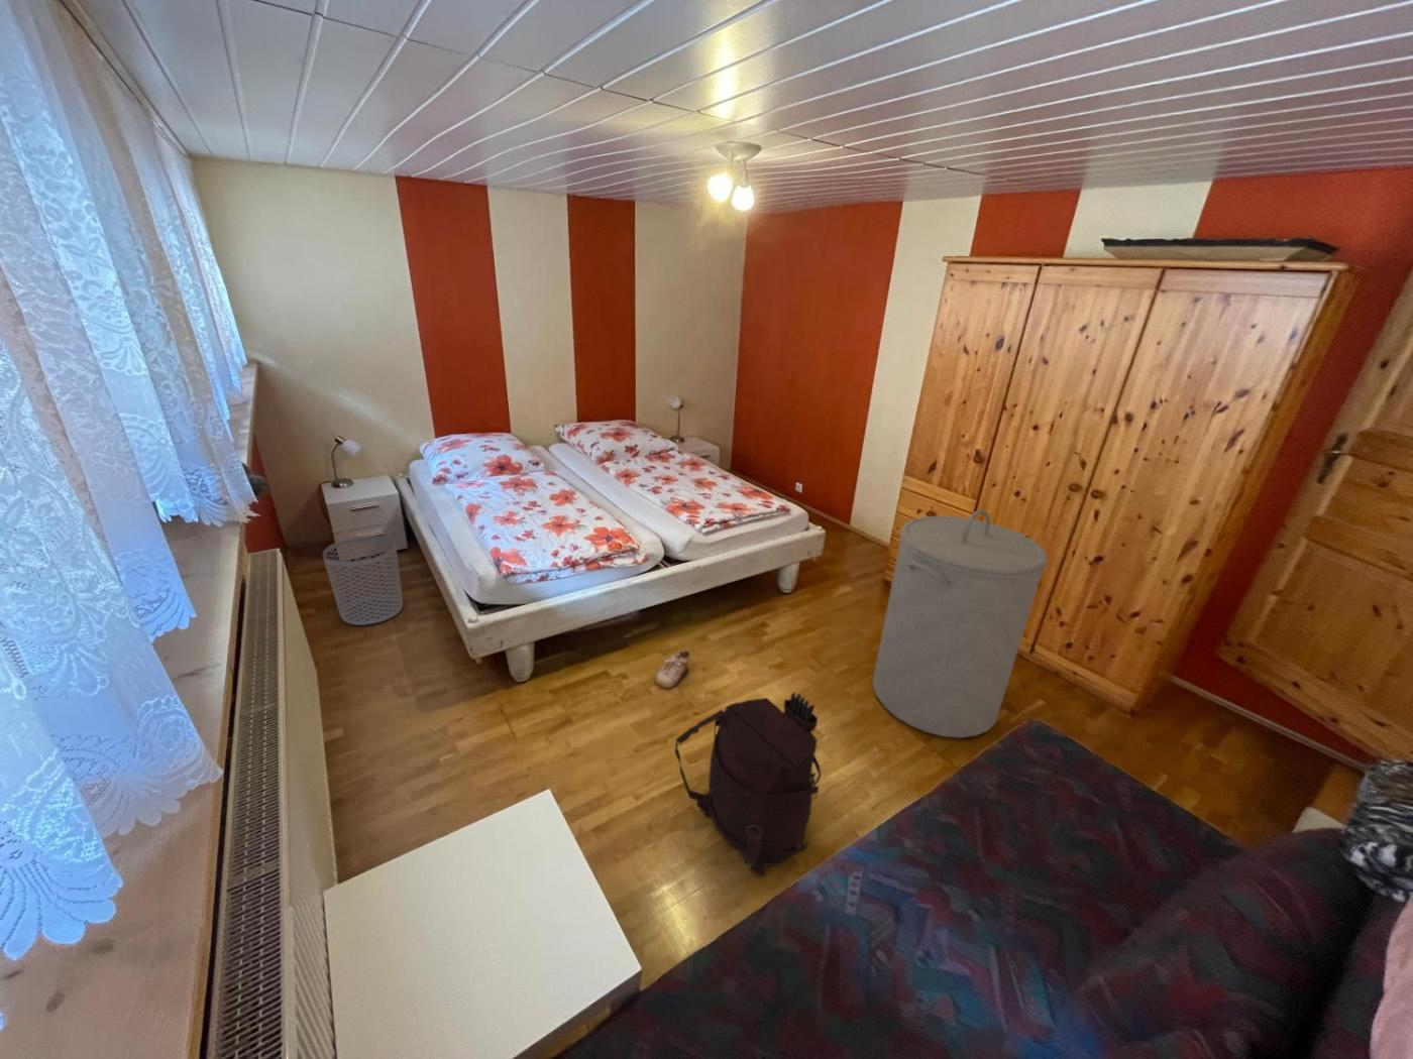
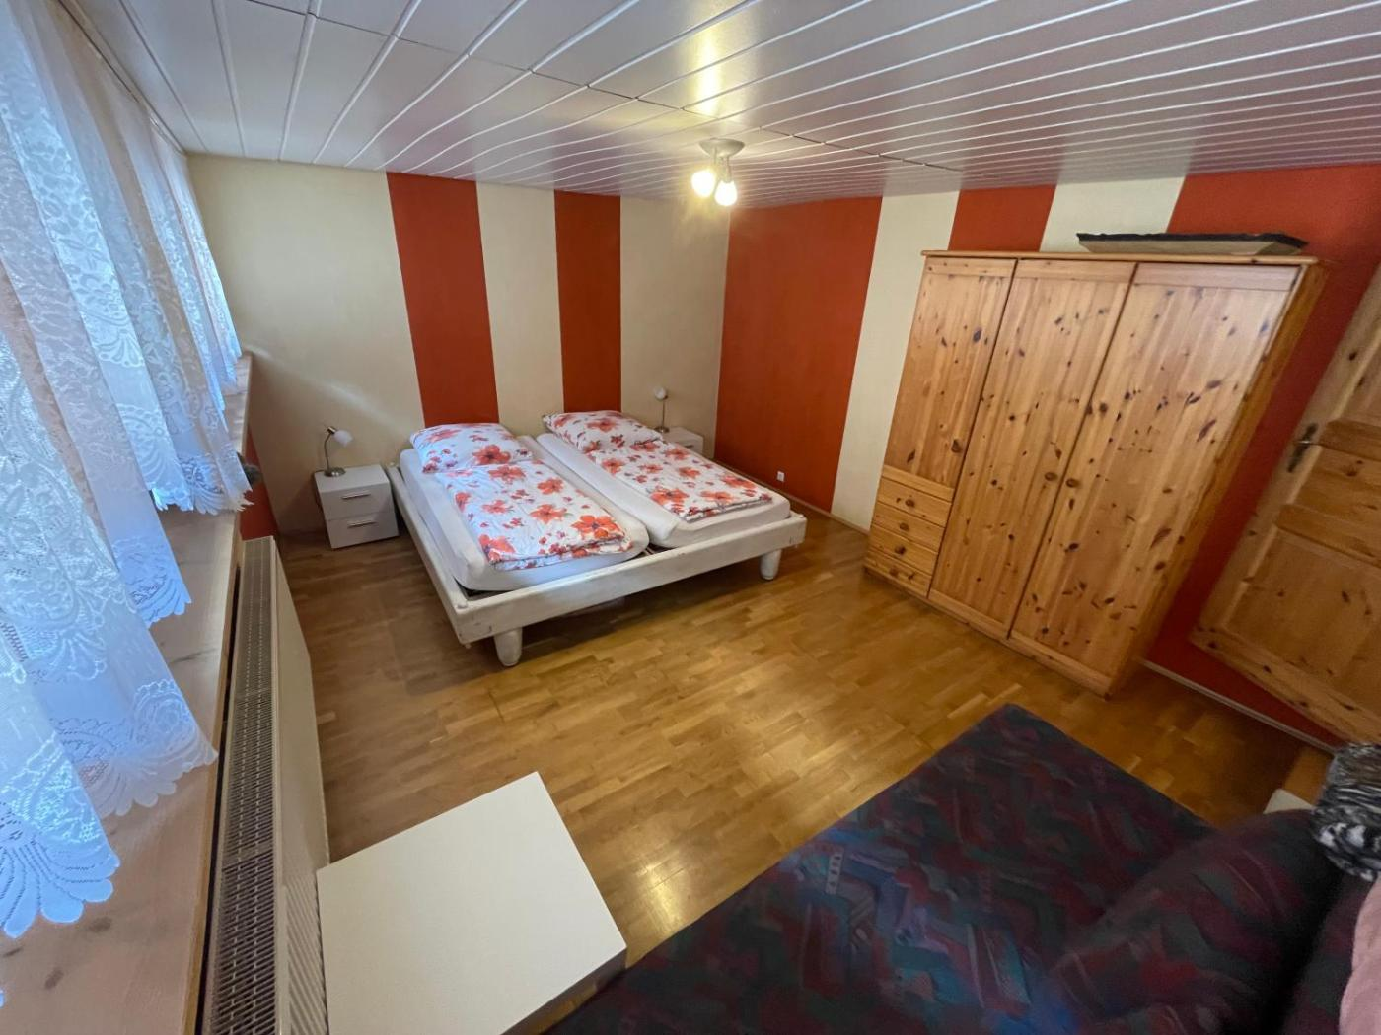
- backpack (759, 774)
- shoe (672, 664)
- laundry hamper (953, 611)
- waste bin (366, 580)
